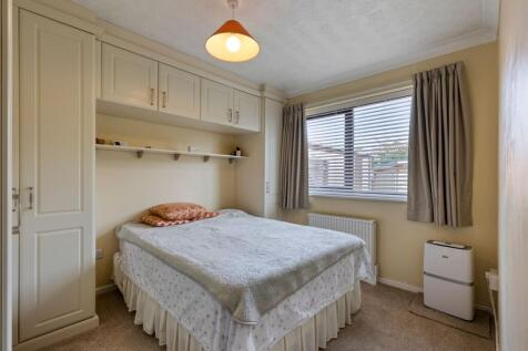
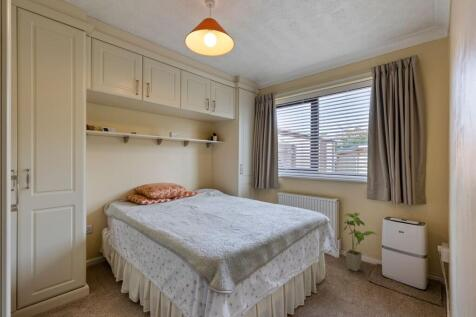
+ house plant (357, 242)
